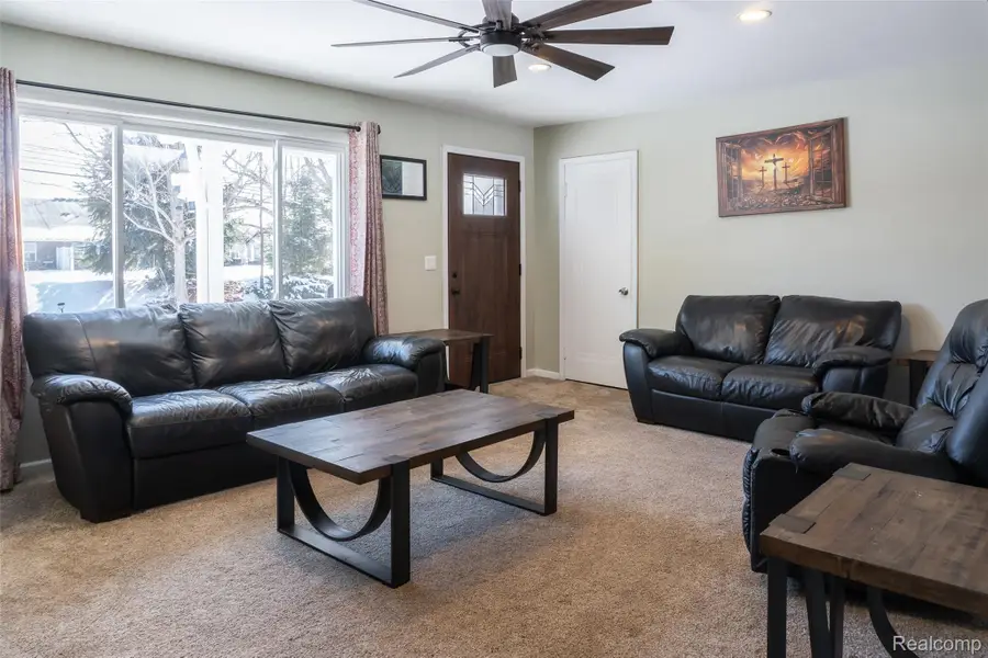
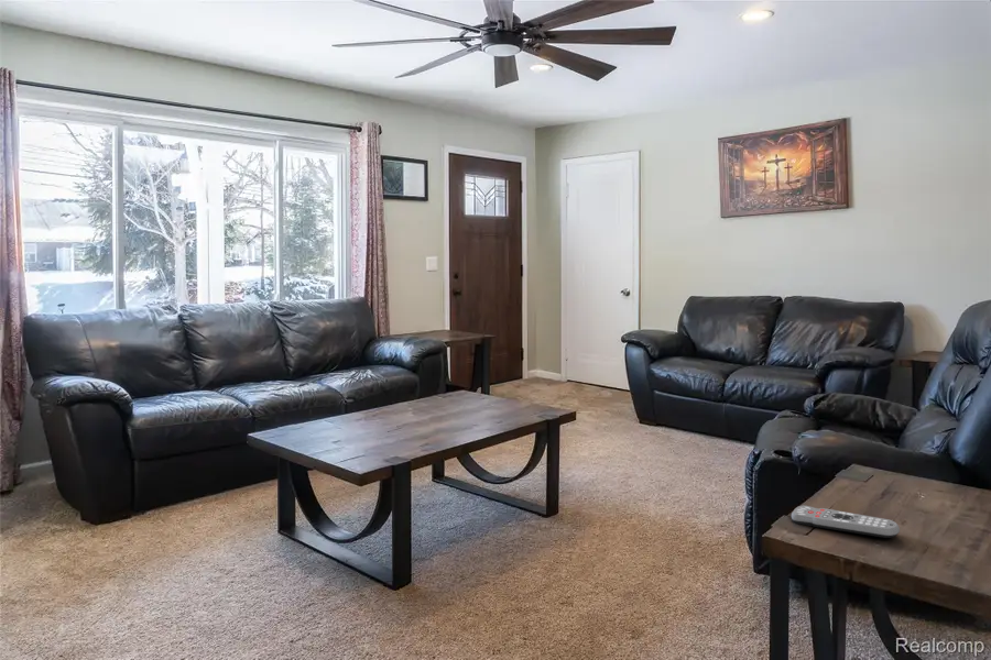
+ remote control (843, 521)
